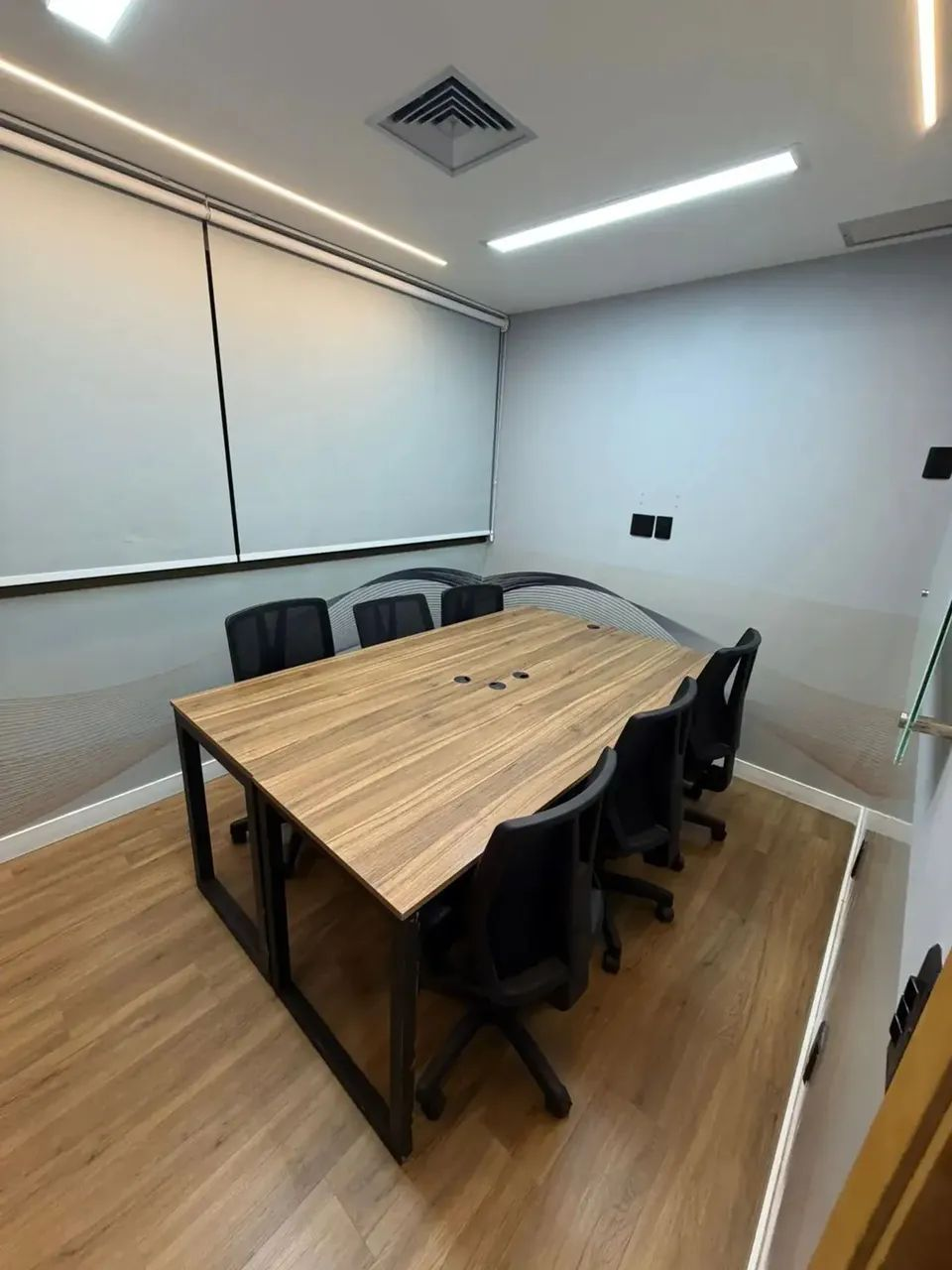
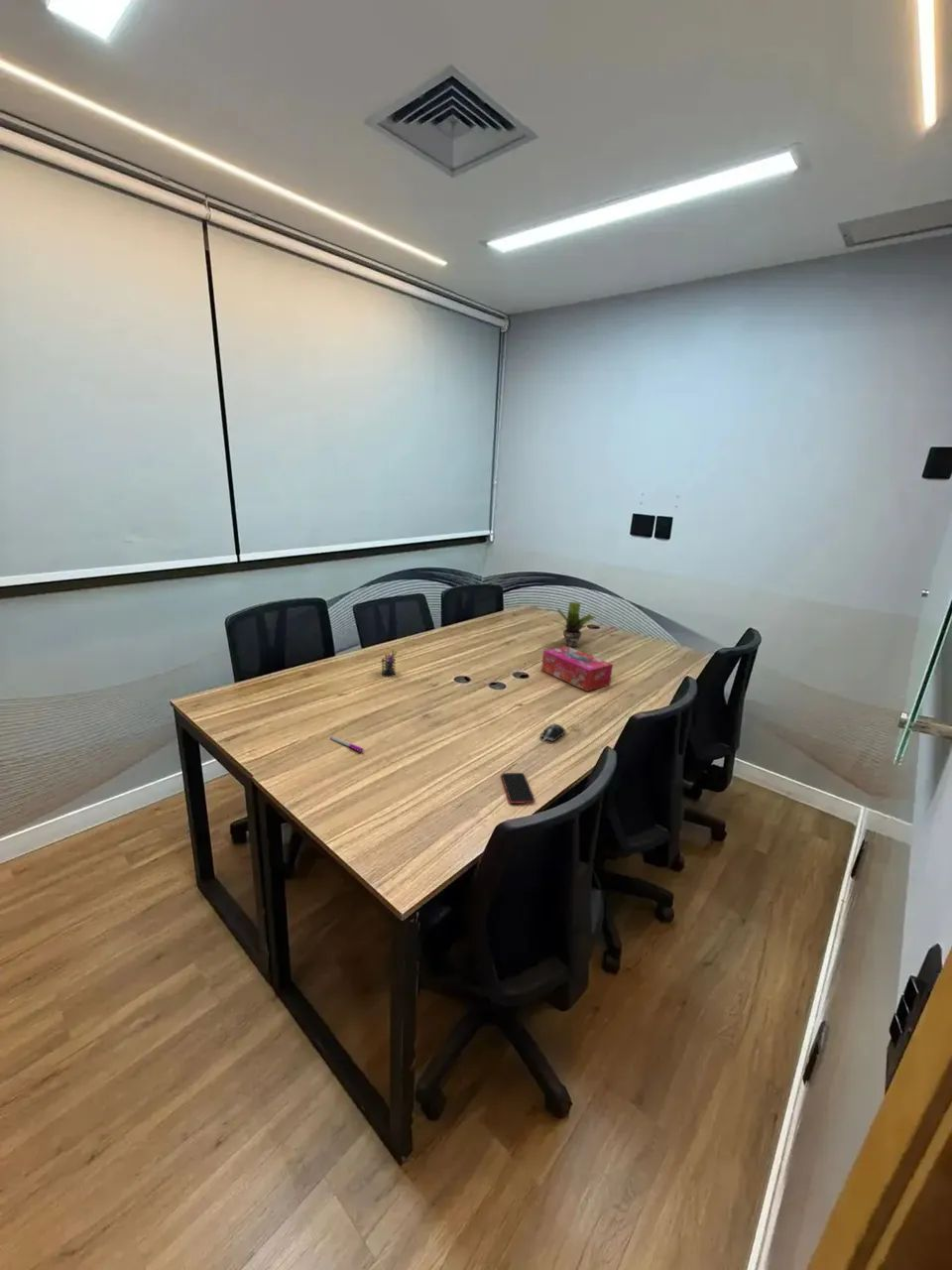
+ pen (346, 743)
+ smartphone (517, 787)
+ computer mouse (548, 733)
+ tissue box (575, 667)
+ pen holder (390, 661)
+ potted plant (571, 626)
